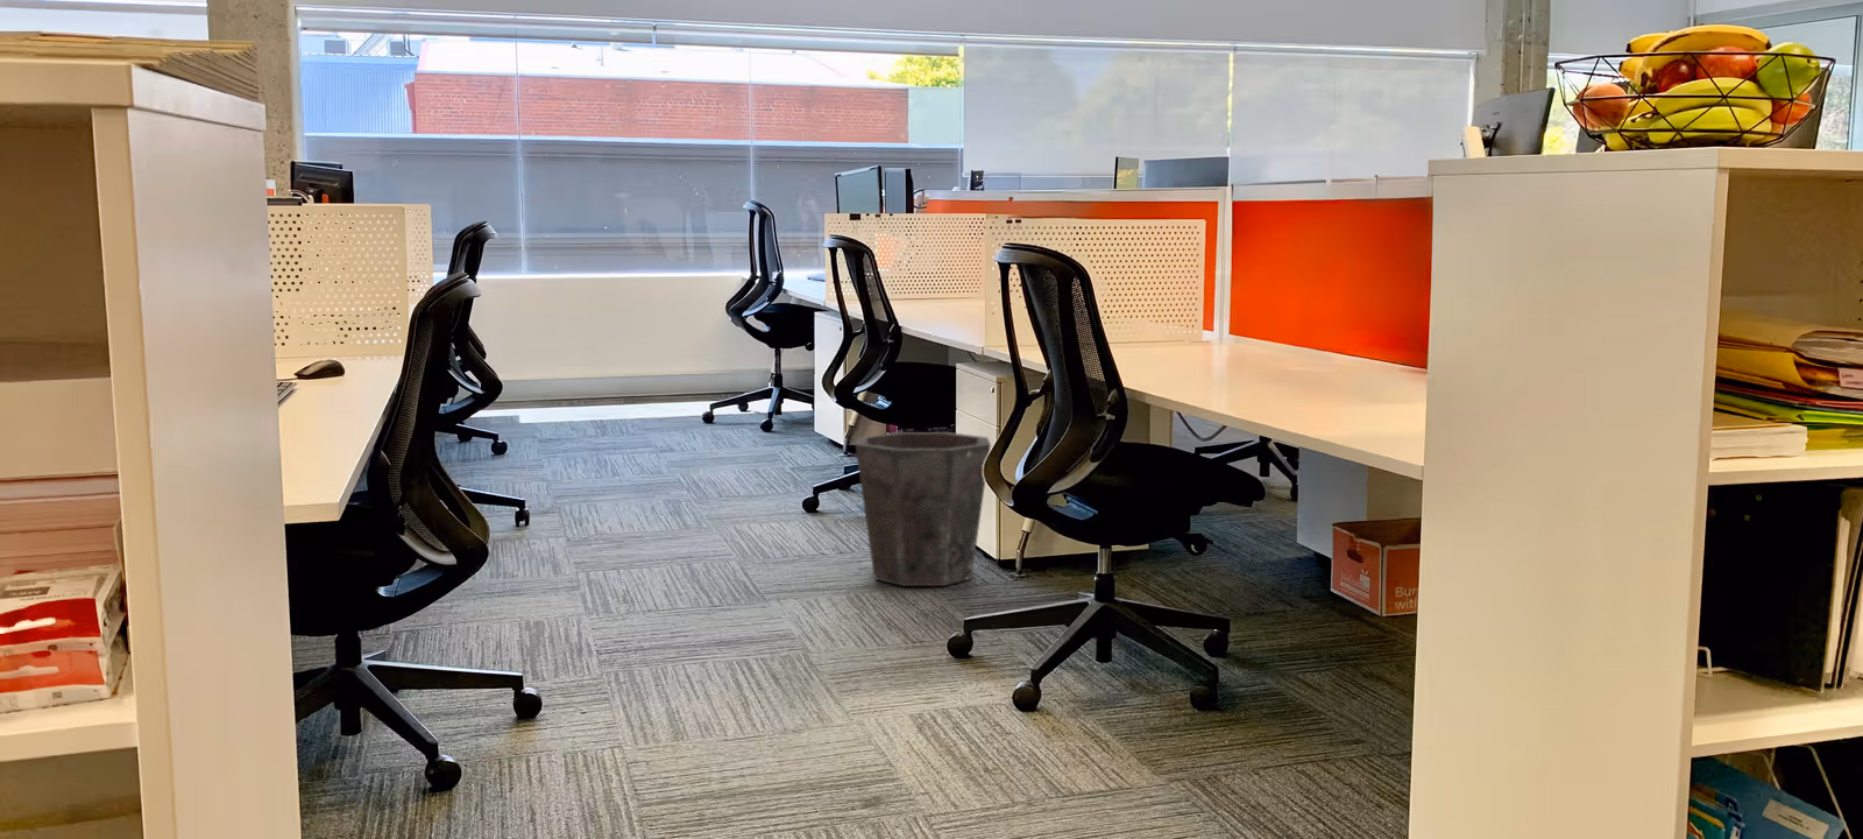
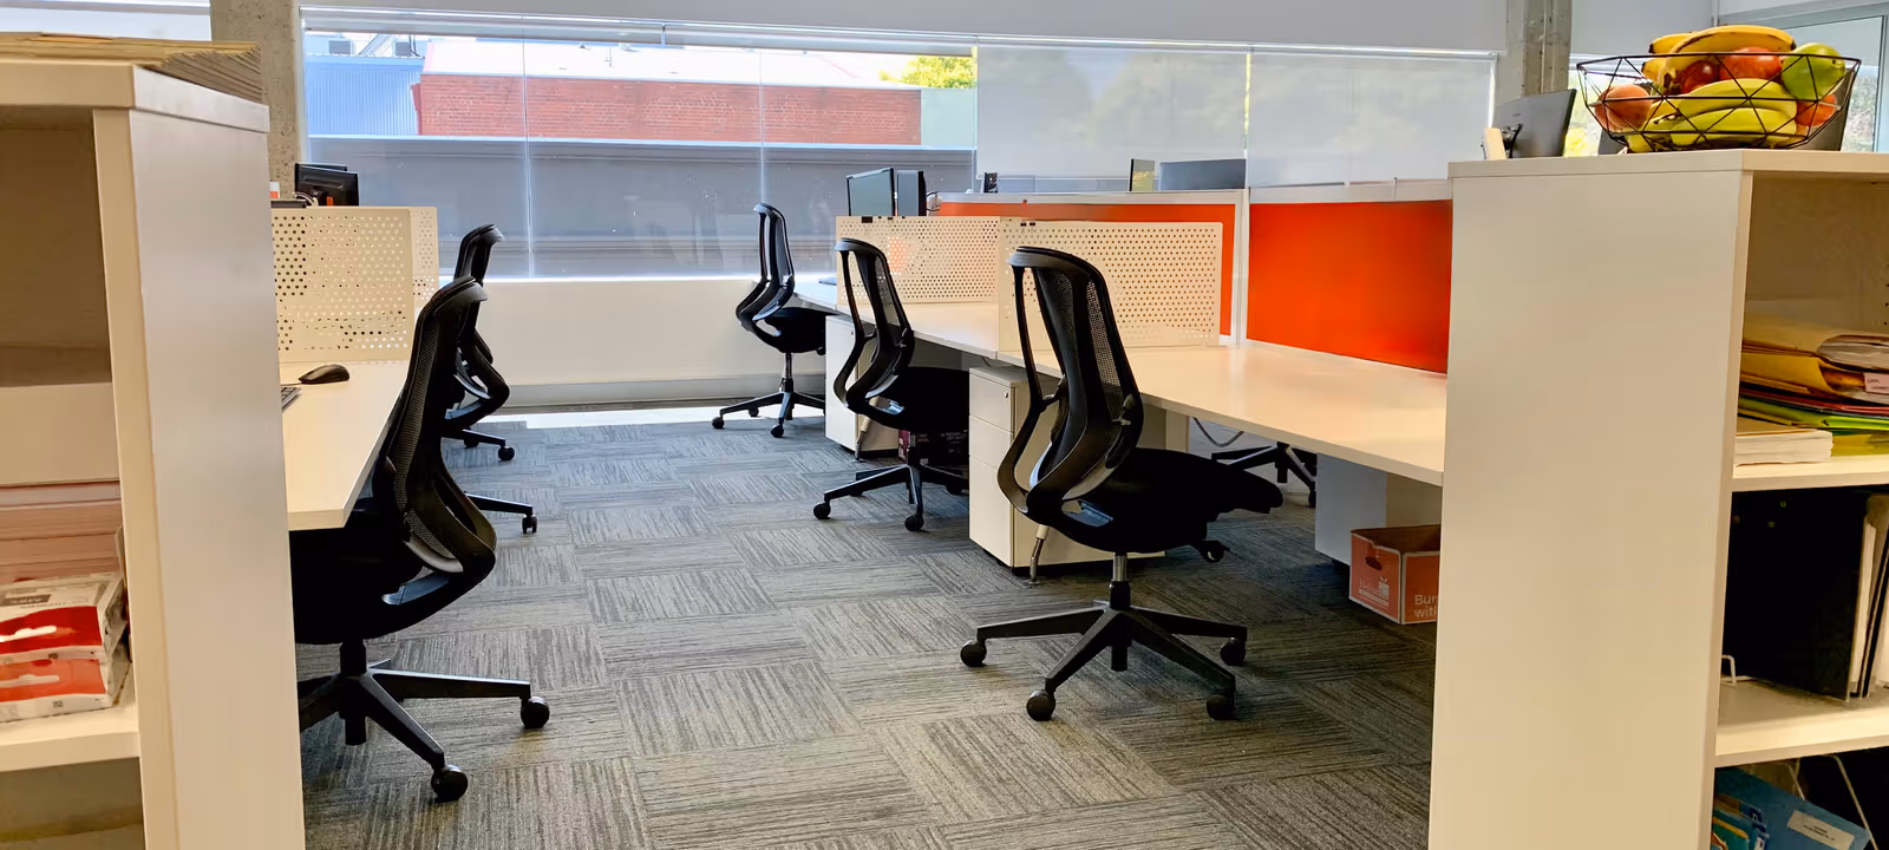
- waste bin (922, 507)
